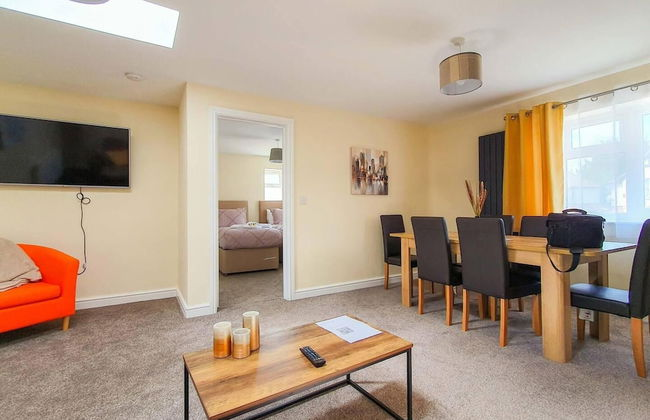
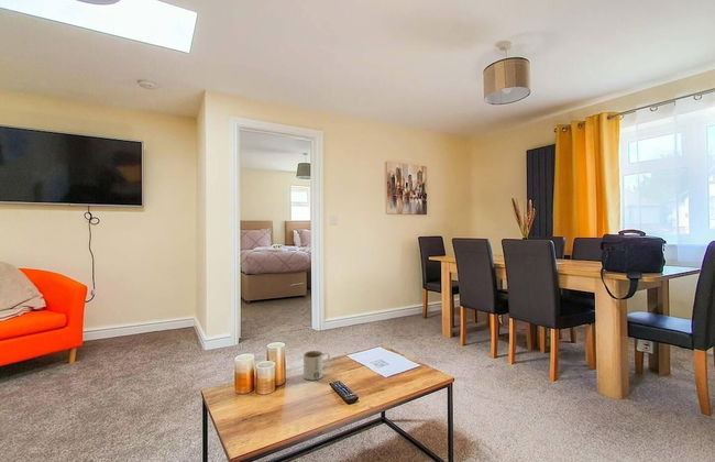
+ mug (317, 364)
